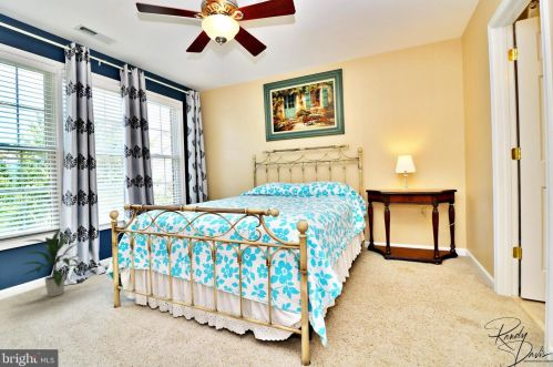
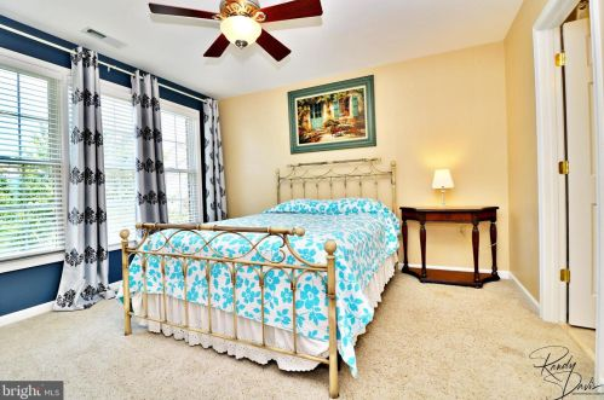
- indoor plant (53, 262)
